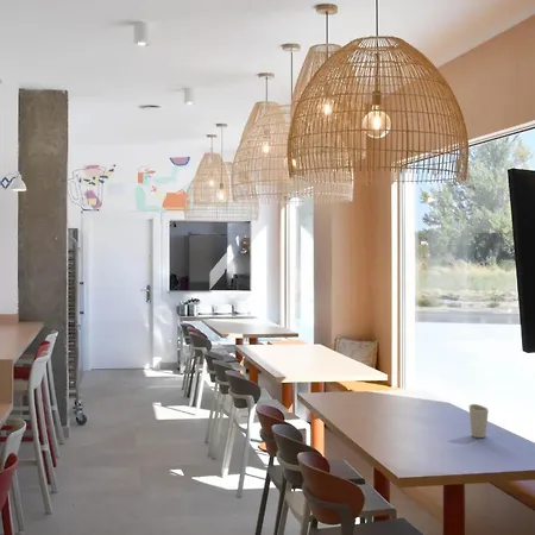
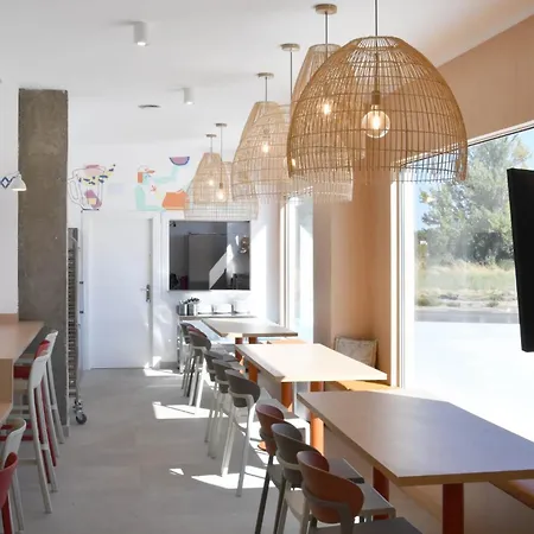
- cup (478, 421)
